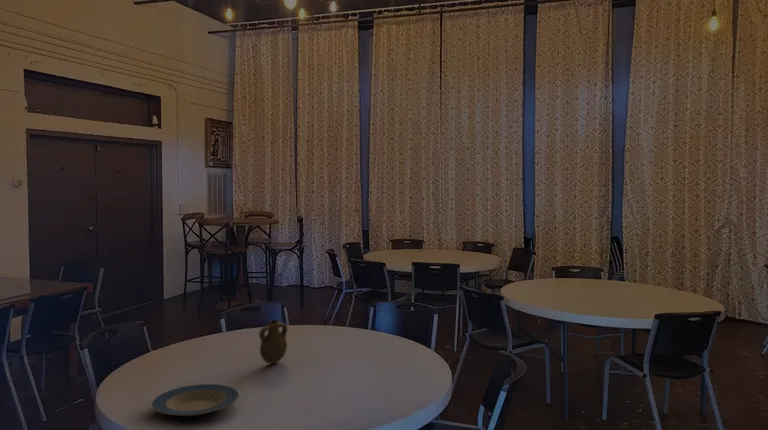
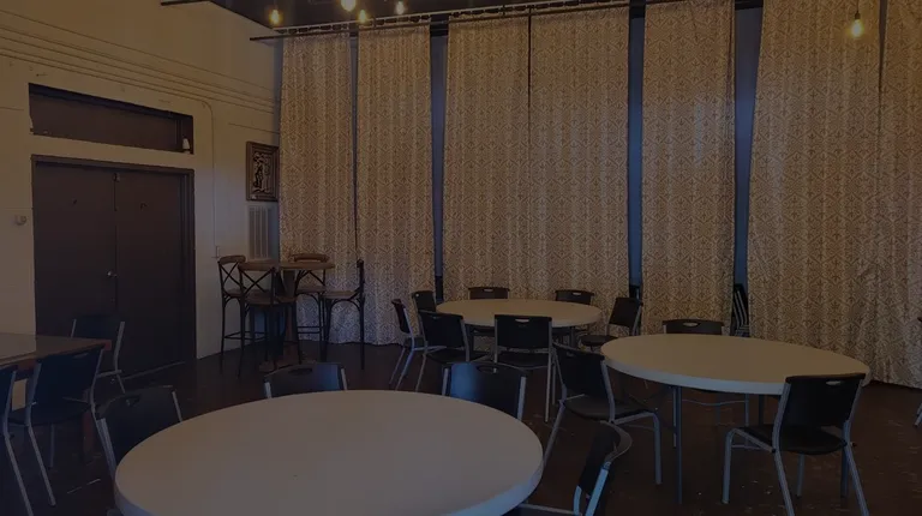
- plate (196, 403)
- pilgrim flask (273, 341)
